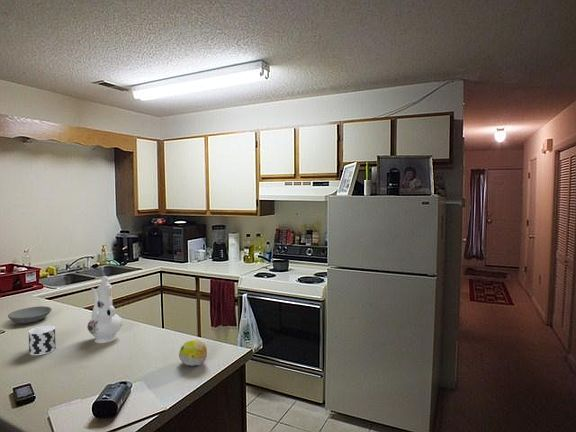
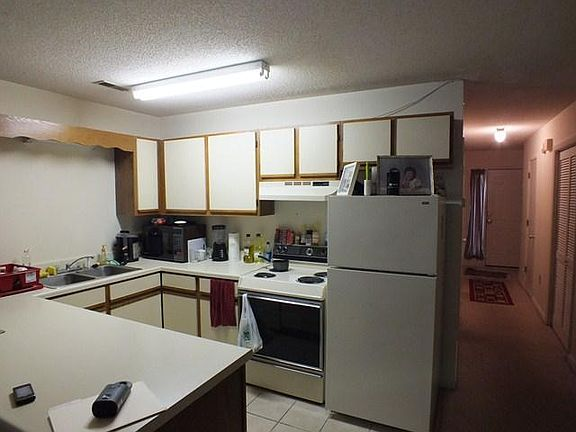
- chinaware (102, 307)
- bowl (30, 316)
- cup (41, 339)
- fruit (192, 352)
